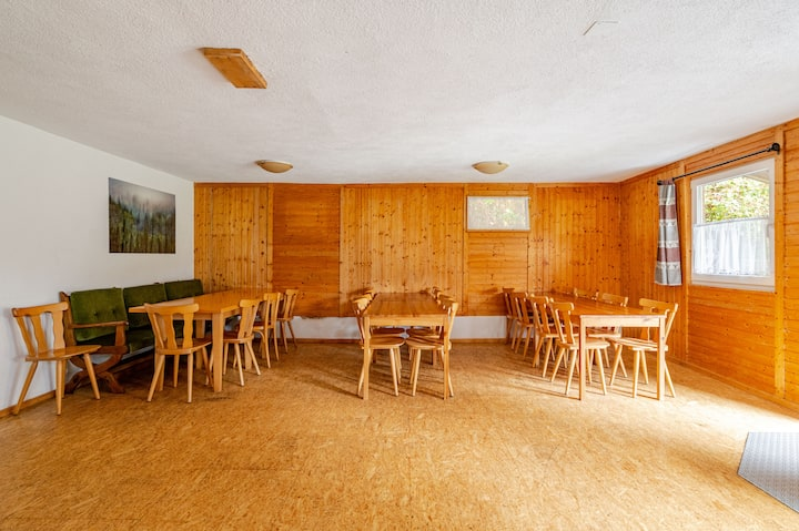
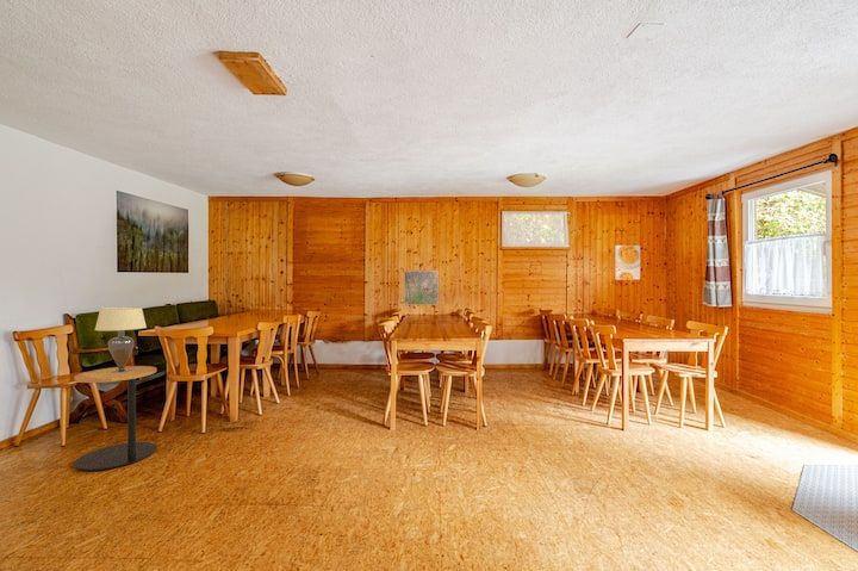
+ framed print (421, 287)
+ lampshade (120, 339)
+ side table (128, 414)
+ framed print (627, 262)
